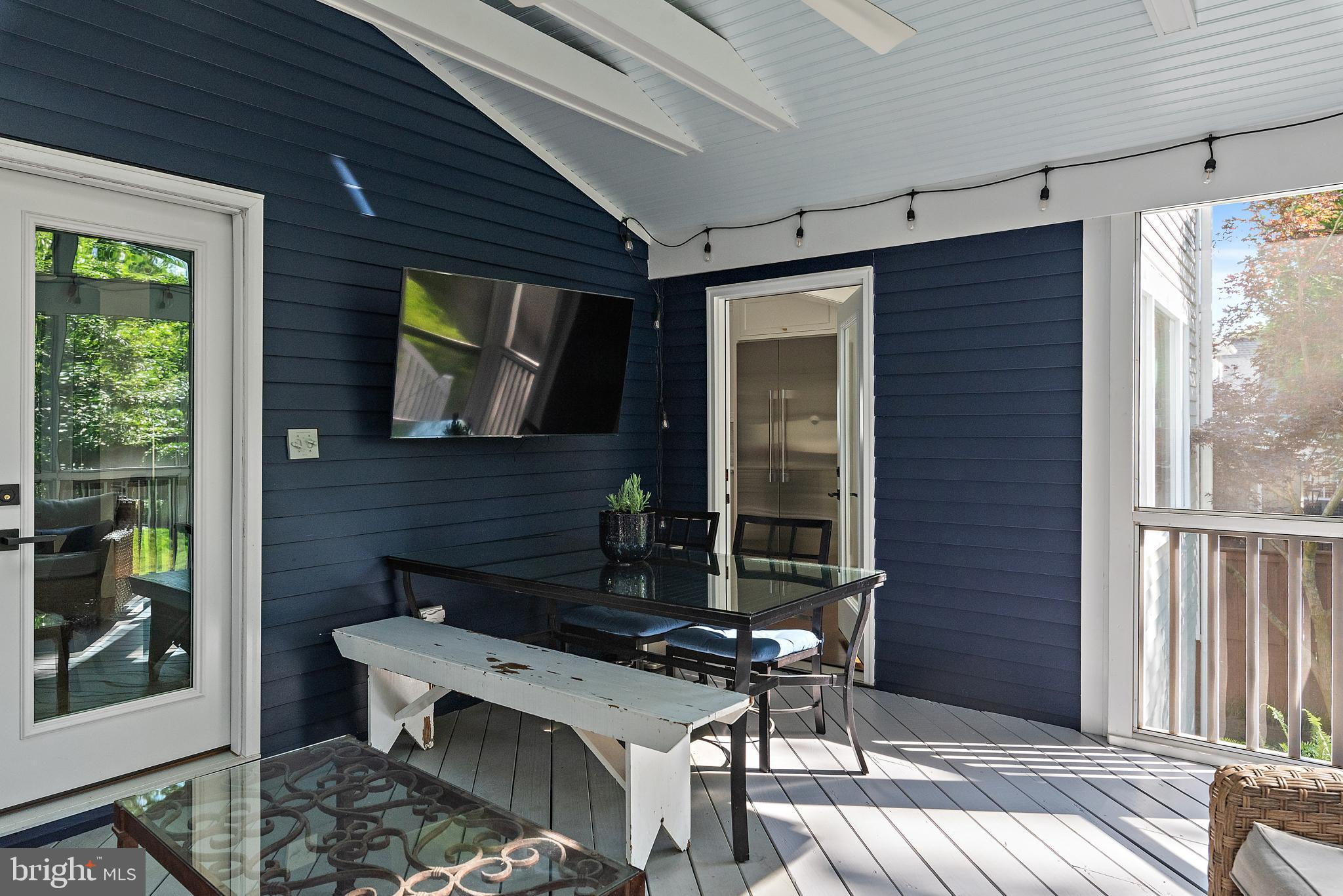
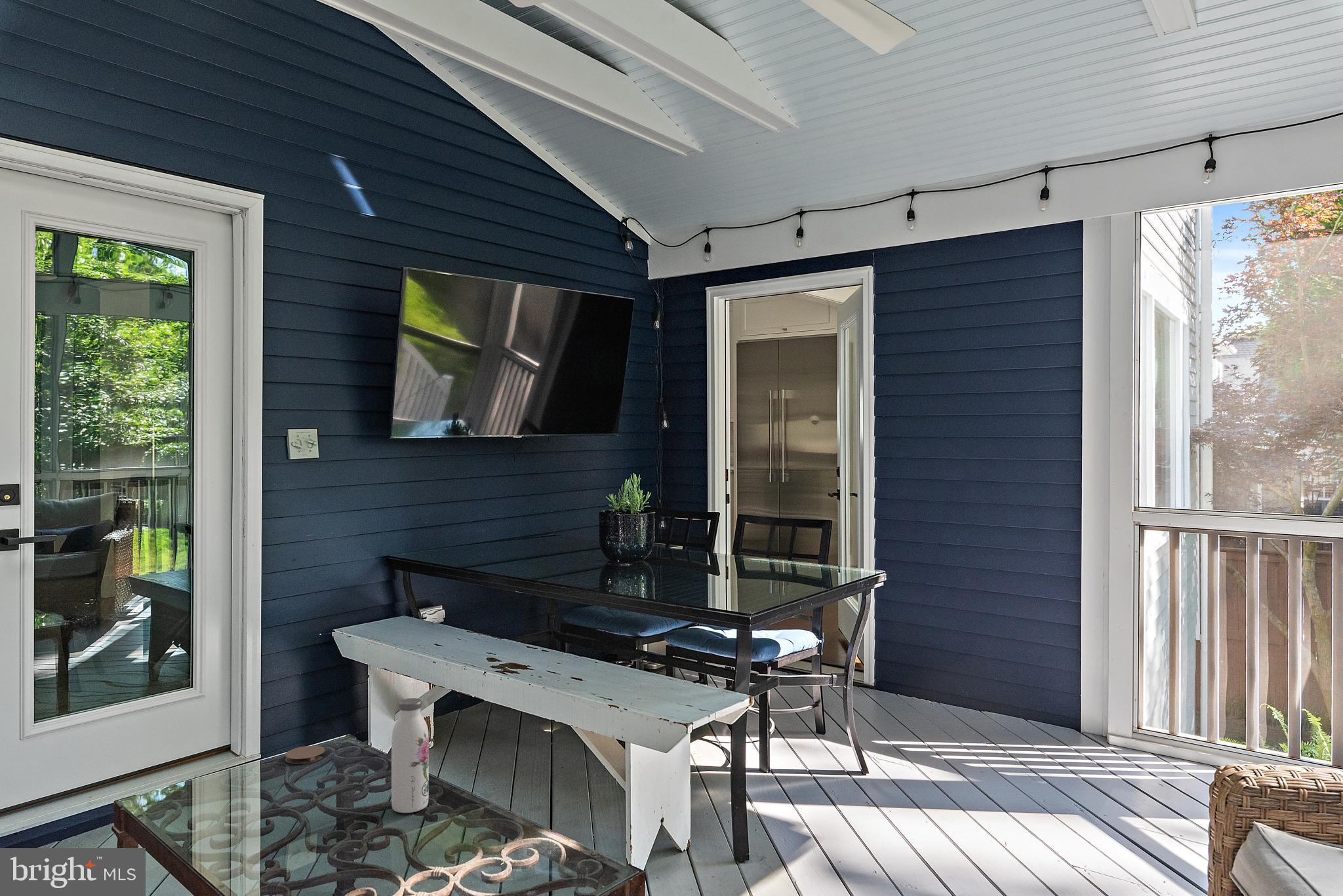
+ coaster (305, 754)
+ water bottle (410, 753)
